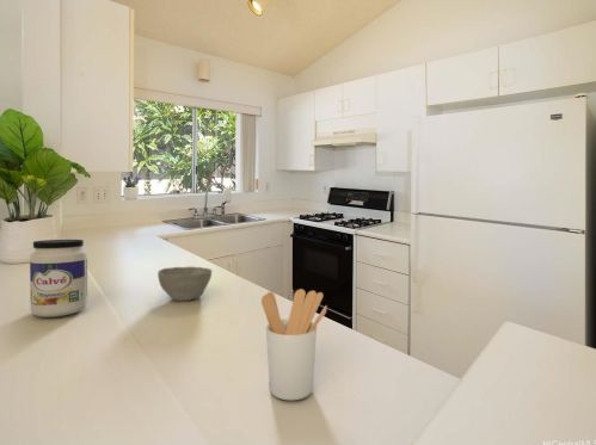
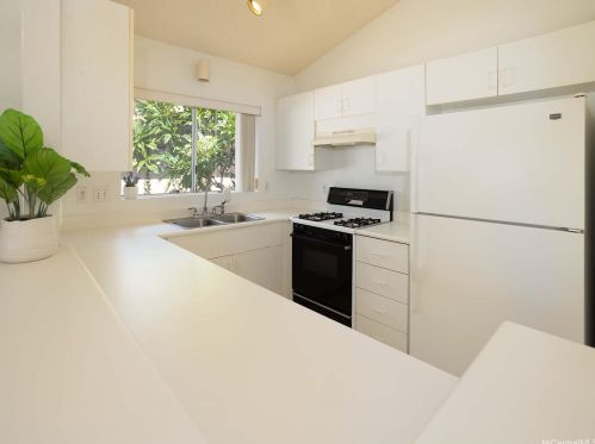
- jar (60, 276)
- utensil holder (296, 338)
- bowl (185, 284)
